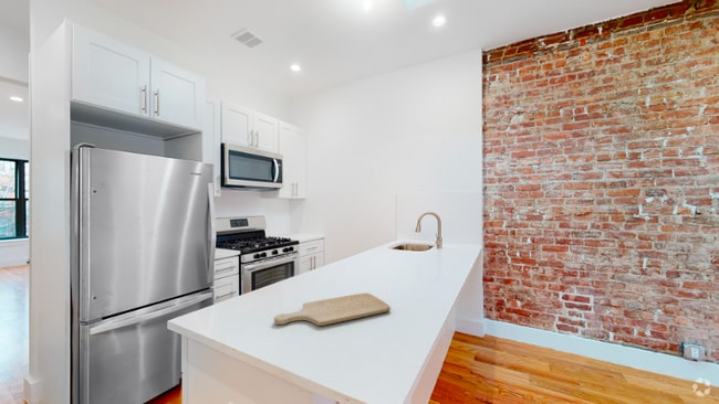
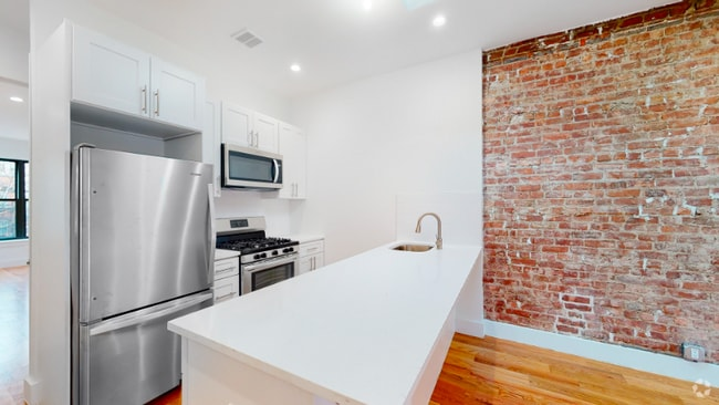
- chopping board (331, 309)
